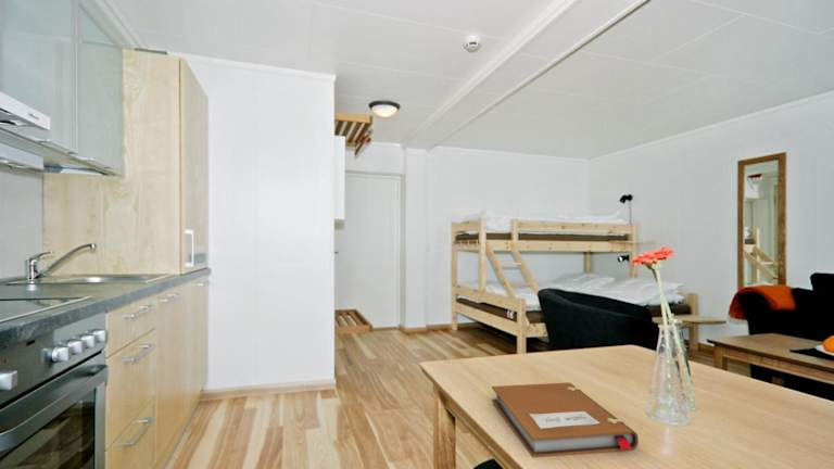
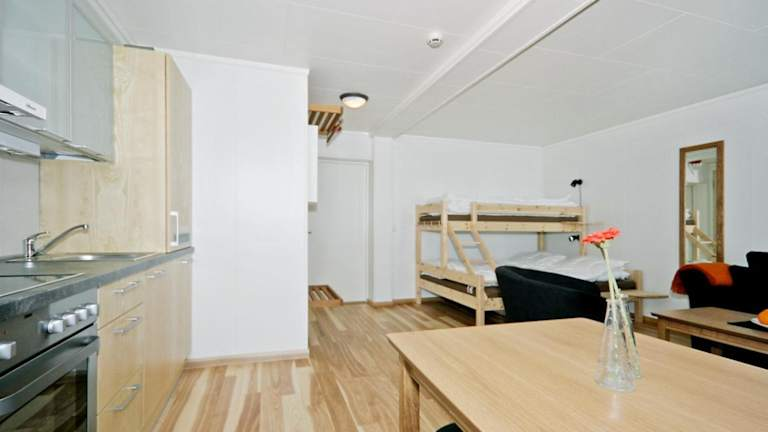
- notebook (557, 415)
